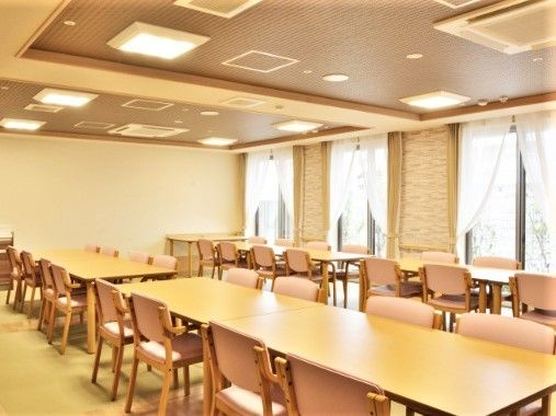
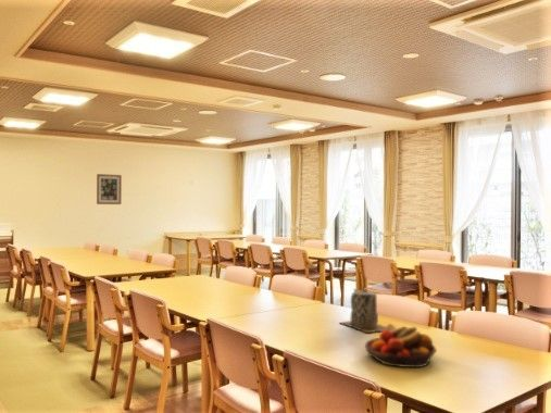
+ fruit bowl (399, 342)
+ wall art (109, 189)
+ teapot (365, 305)
